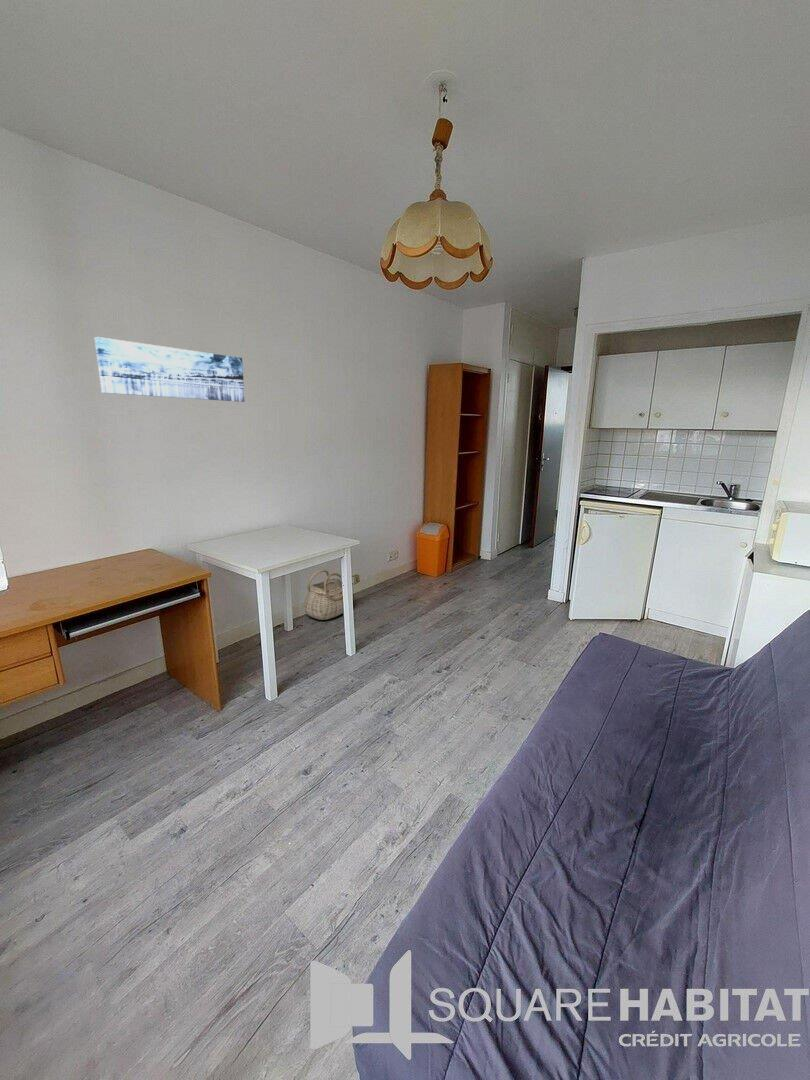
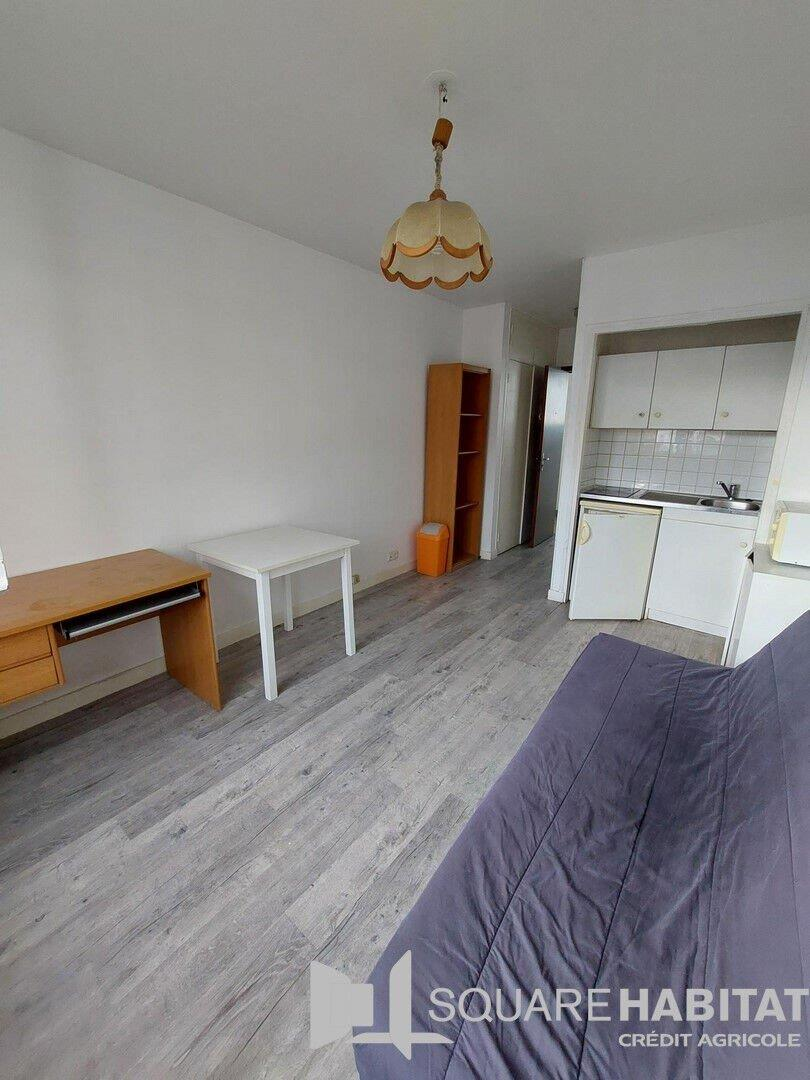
- basket (326, 592)
- wall art (179, 373)
